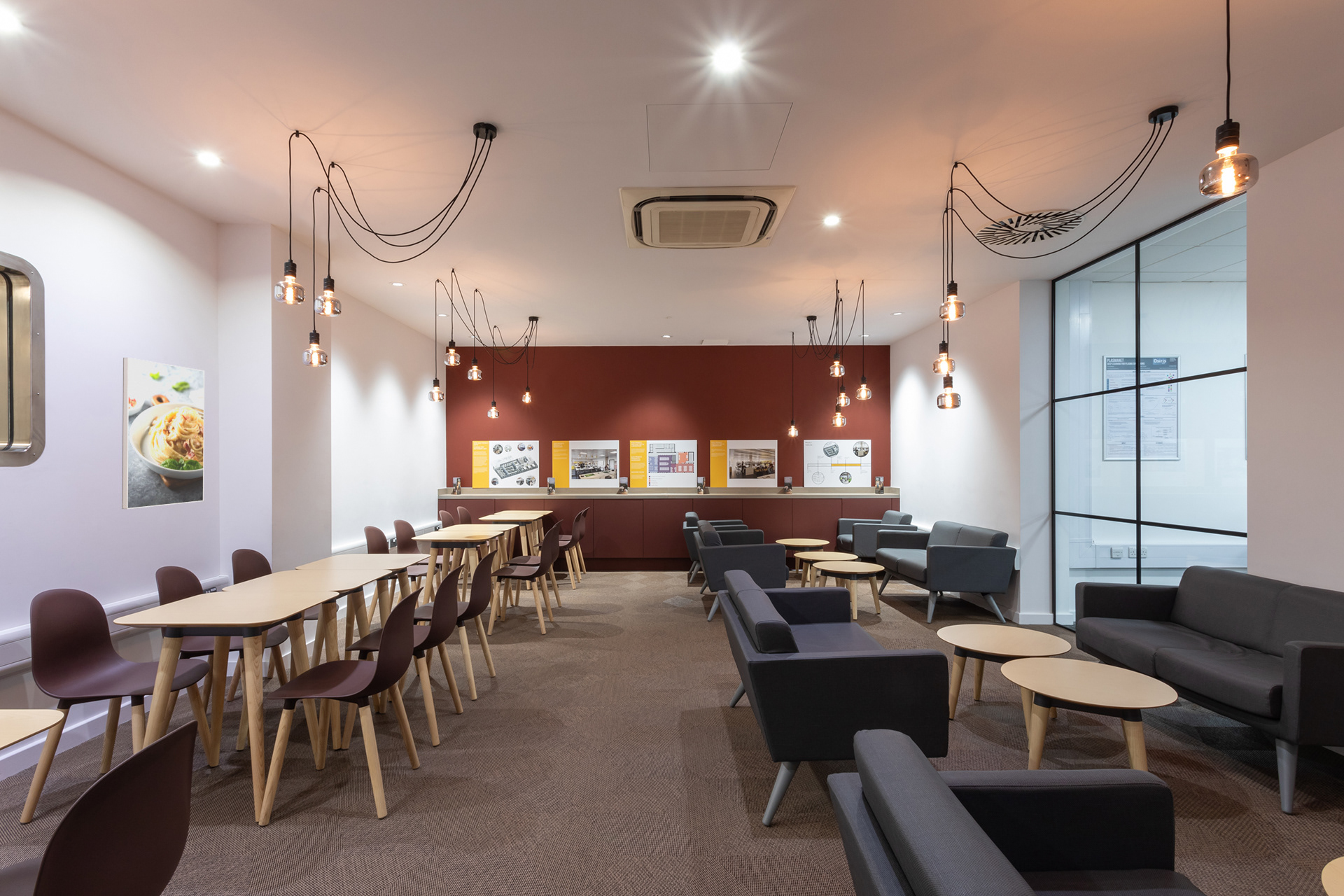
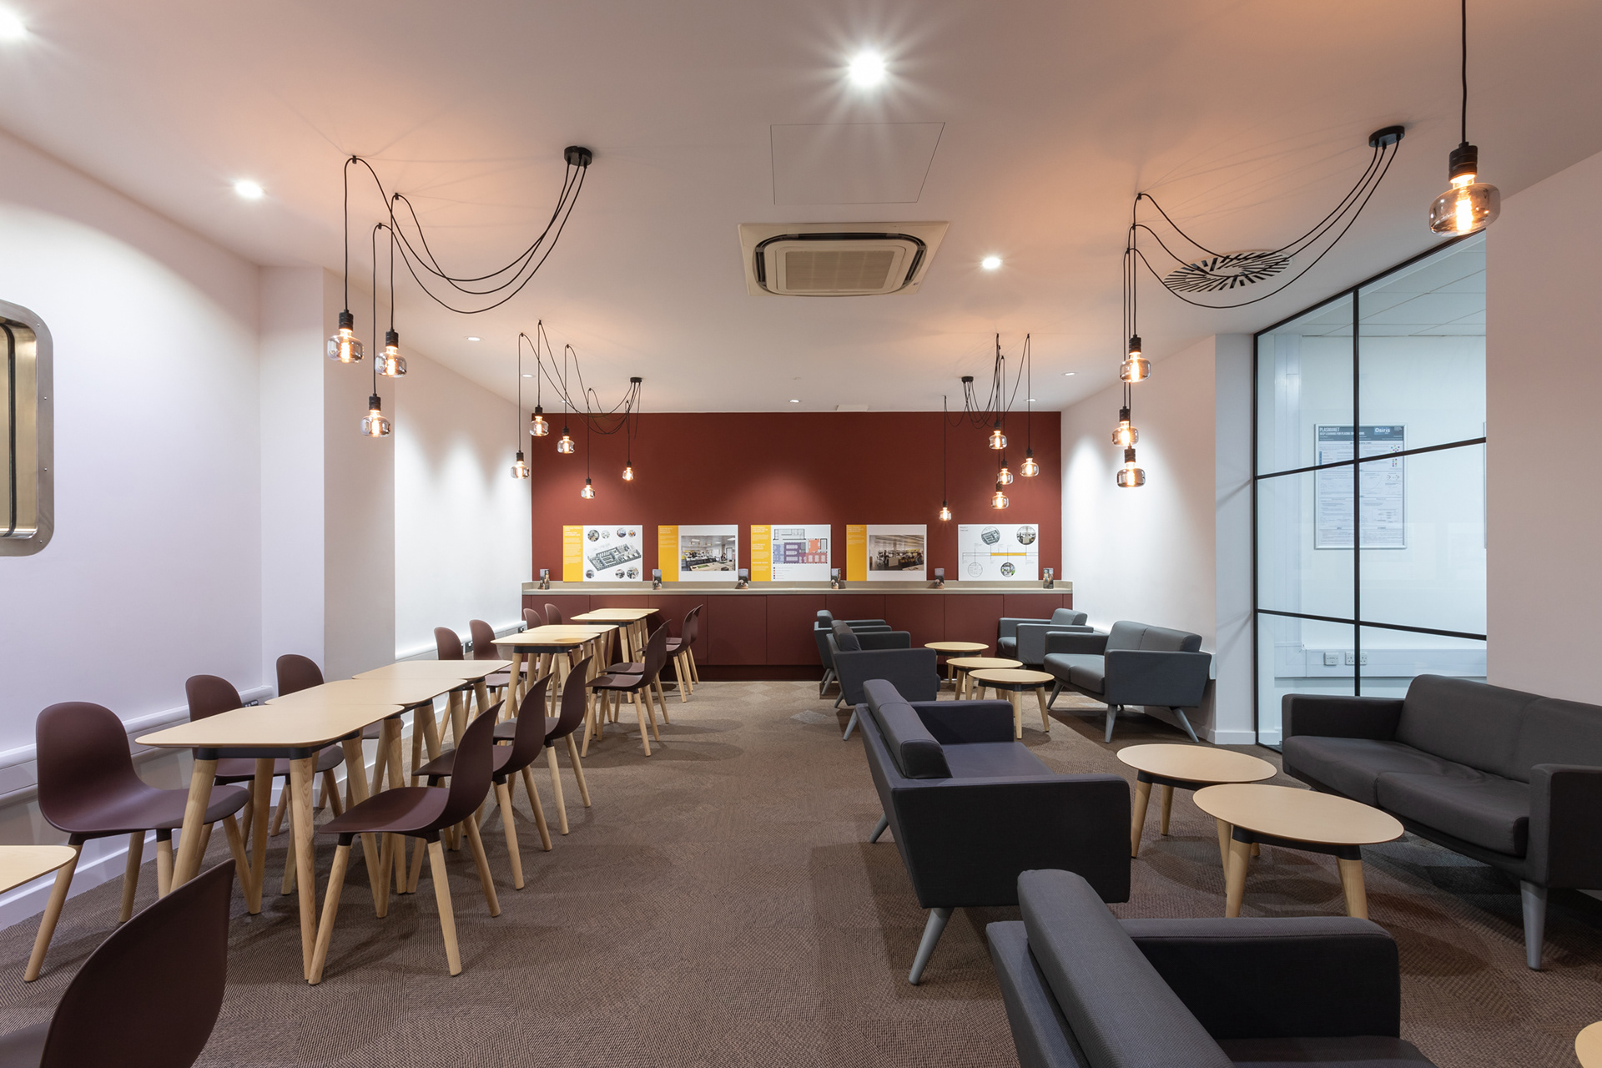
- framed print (166, 434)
